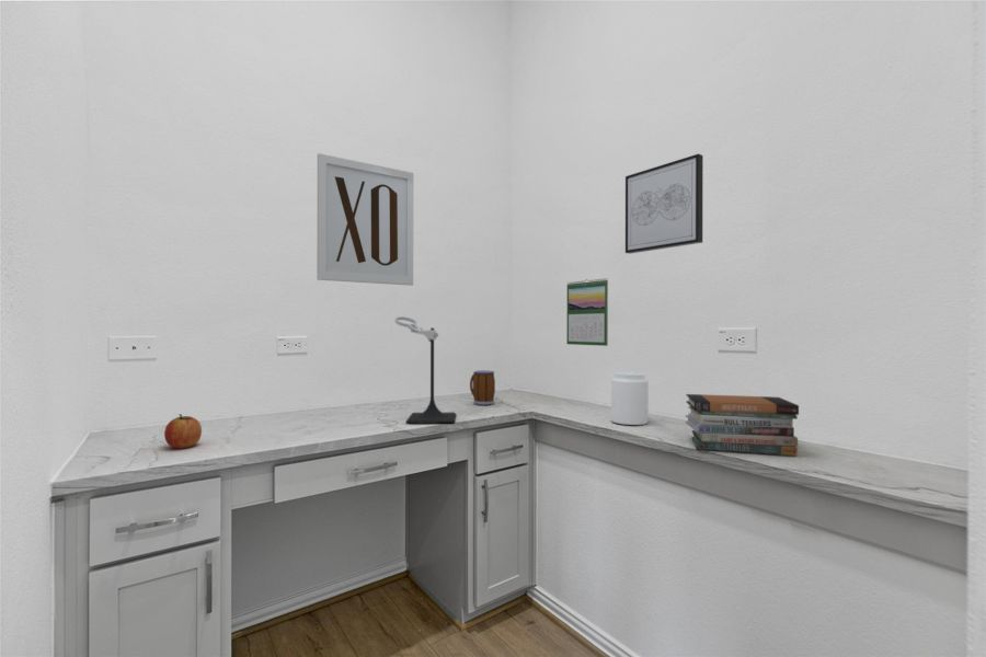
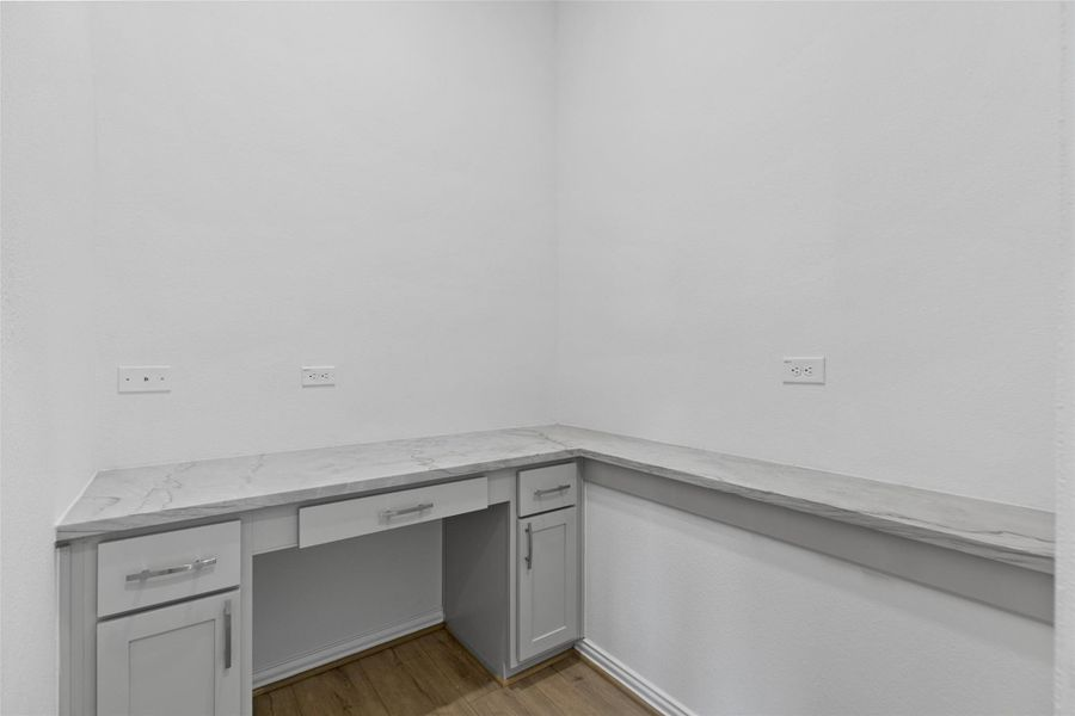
- book stack (737, 422)
- calendar (586, 312)
- jar (629, 397)
- speaker stand (431, 366)
- wall art (367, 223)
- apple (183, 430)
- wall art (661, 207)
- mug (481, 387)
